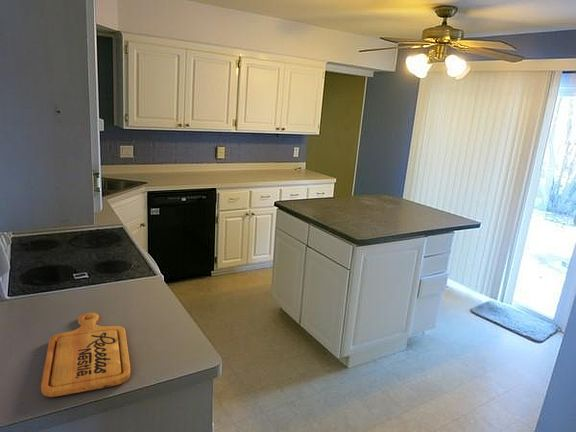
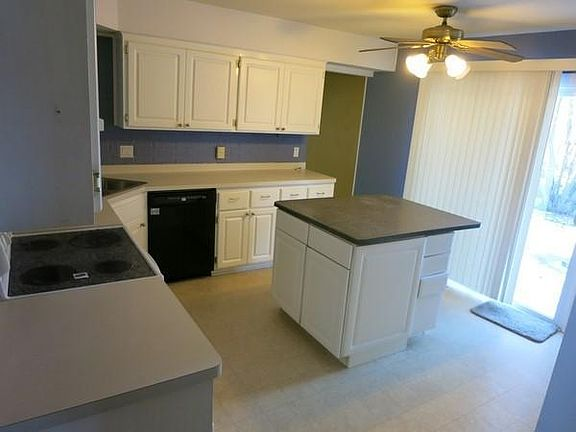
- cutting board (88, 346)
